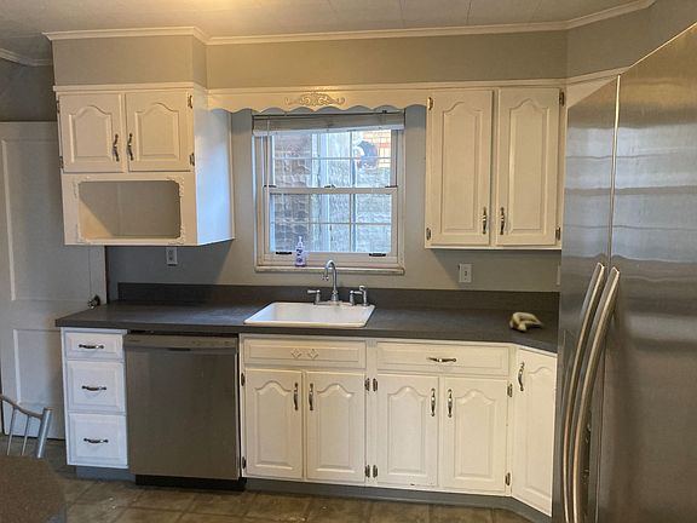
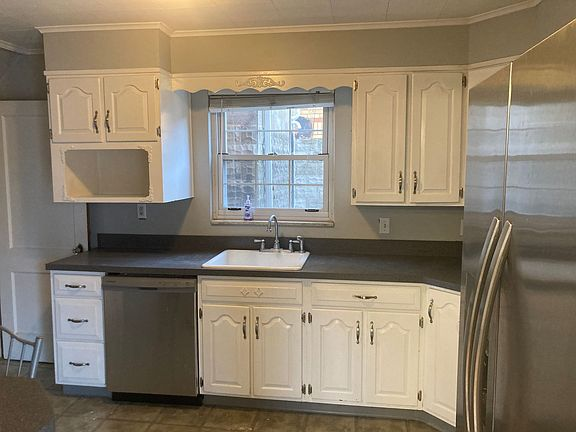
- banana (526, 321)
